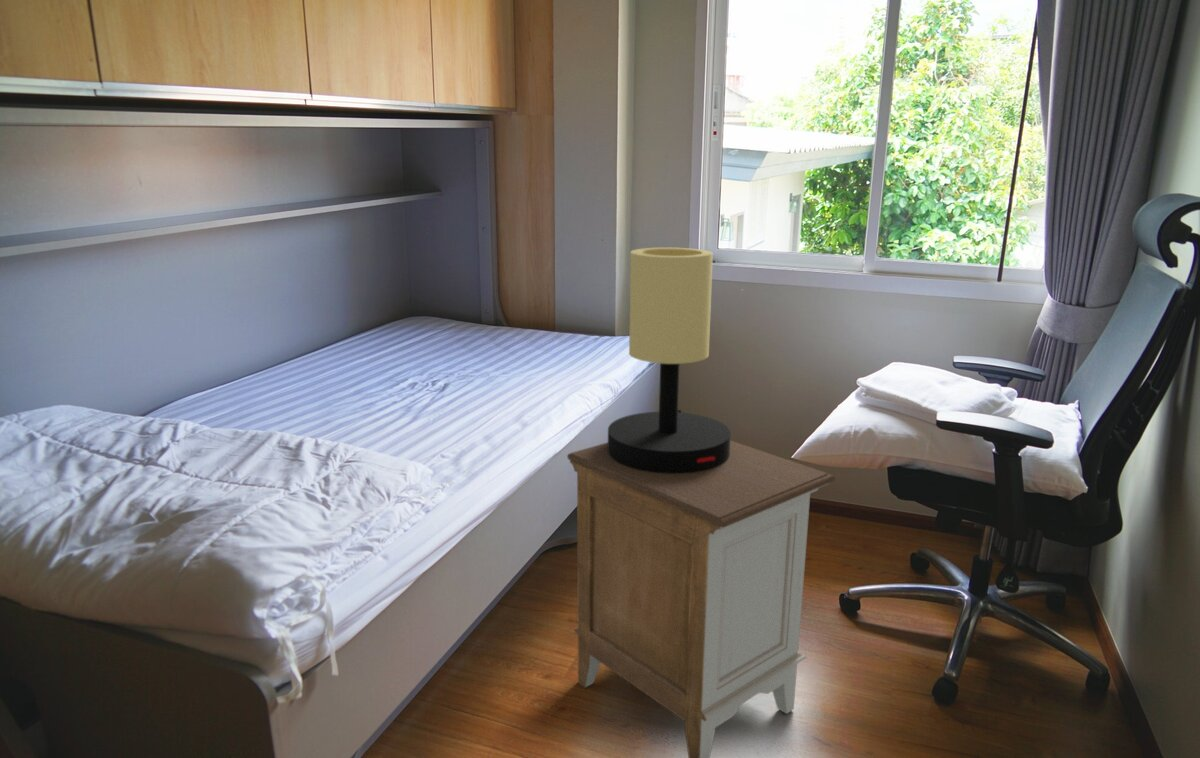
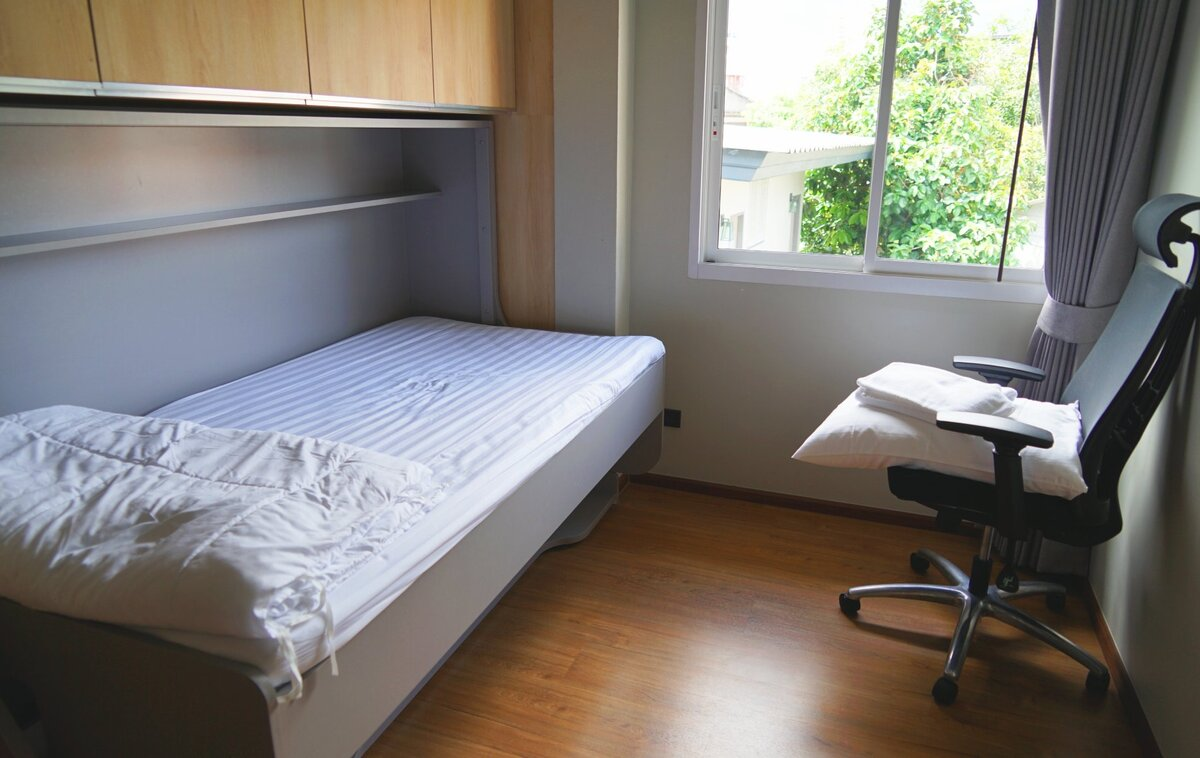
- table lamp (671, 354)
- nightstand (692, 582)
